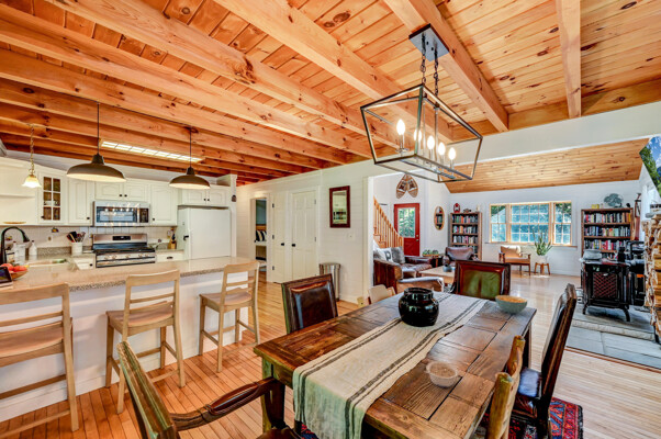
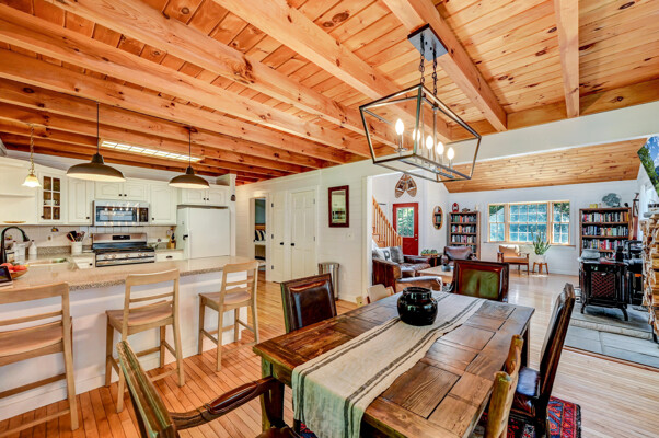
- cereal bowl (511, 305)
- legume (441, 374)
